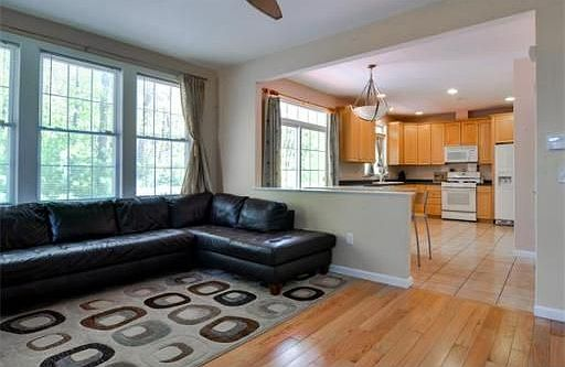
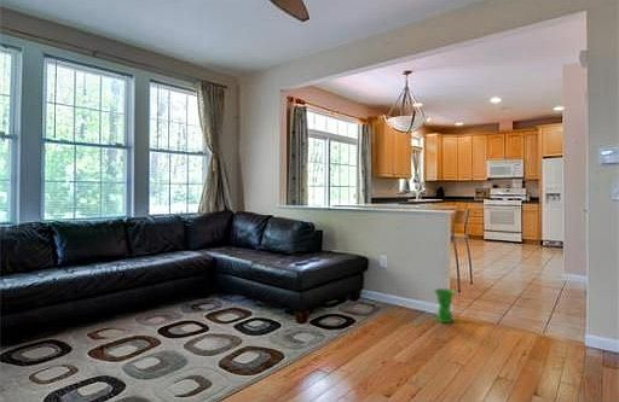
+ vase (444, 305)
